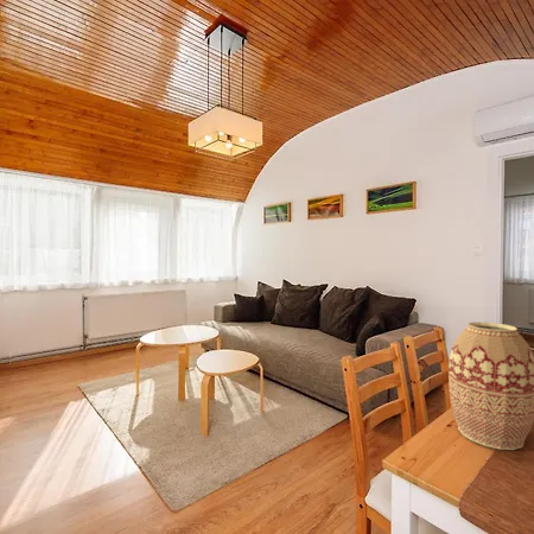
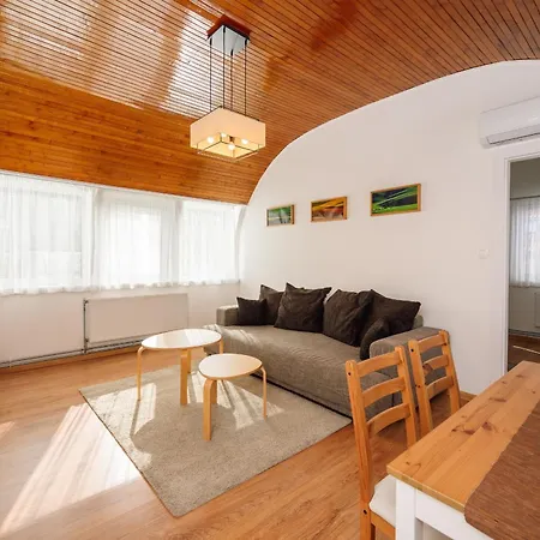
- vase (490, 380)
